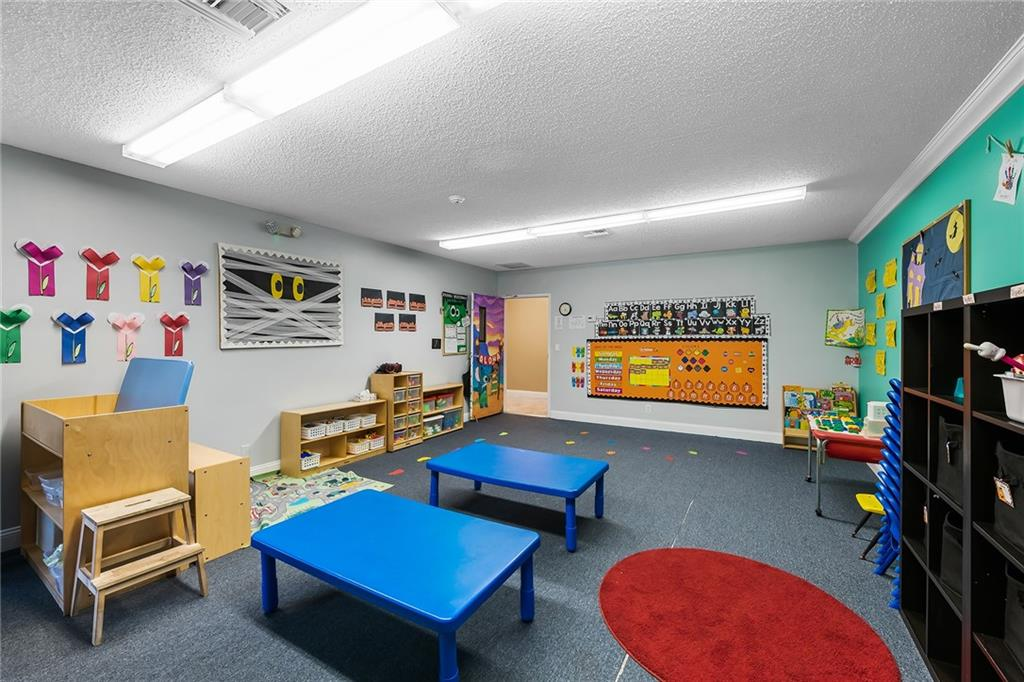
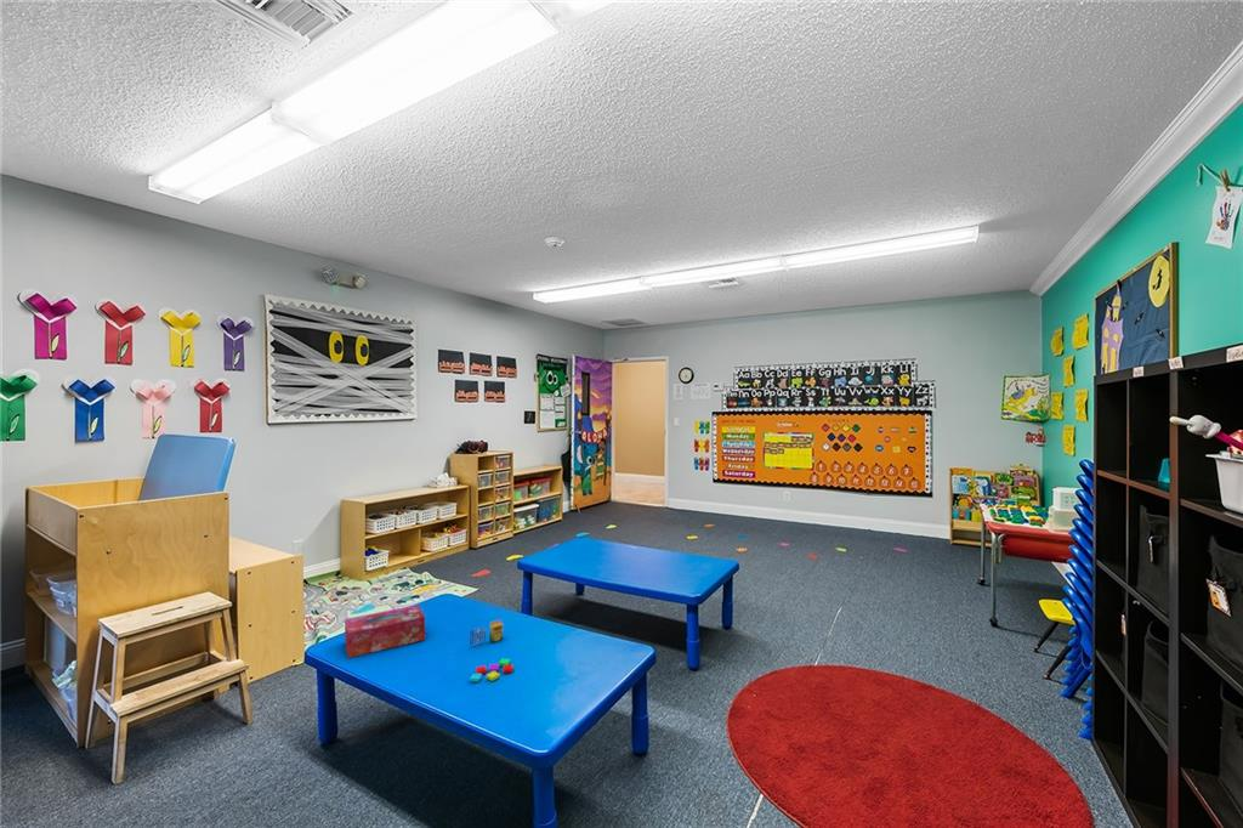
+ toy blocks (492, 670)
+ crayon (484, 633)
+ tissue box (385, 629)
